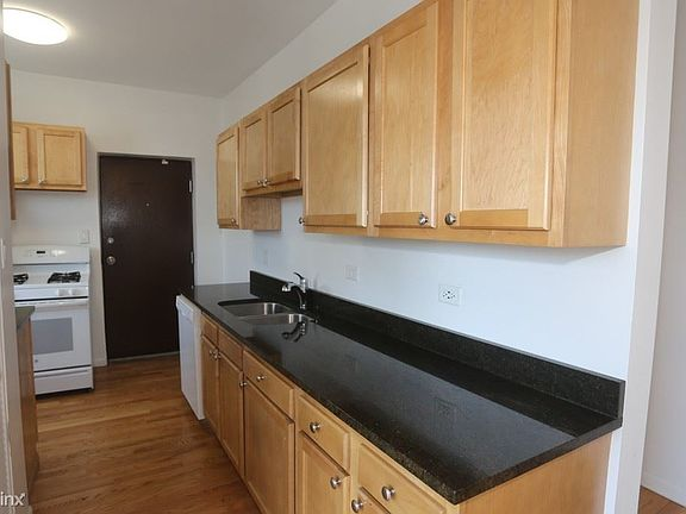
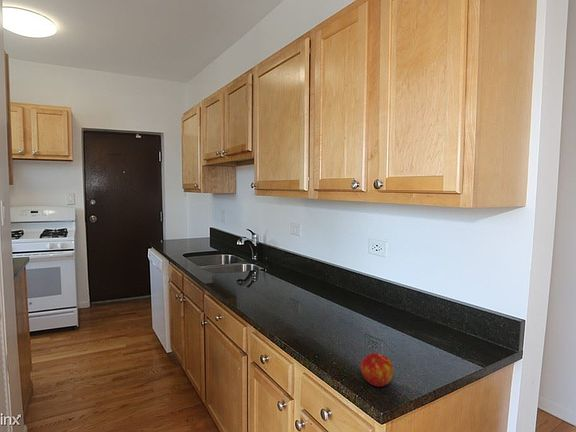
+ apple (376, 370)
